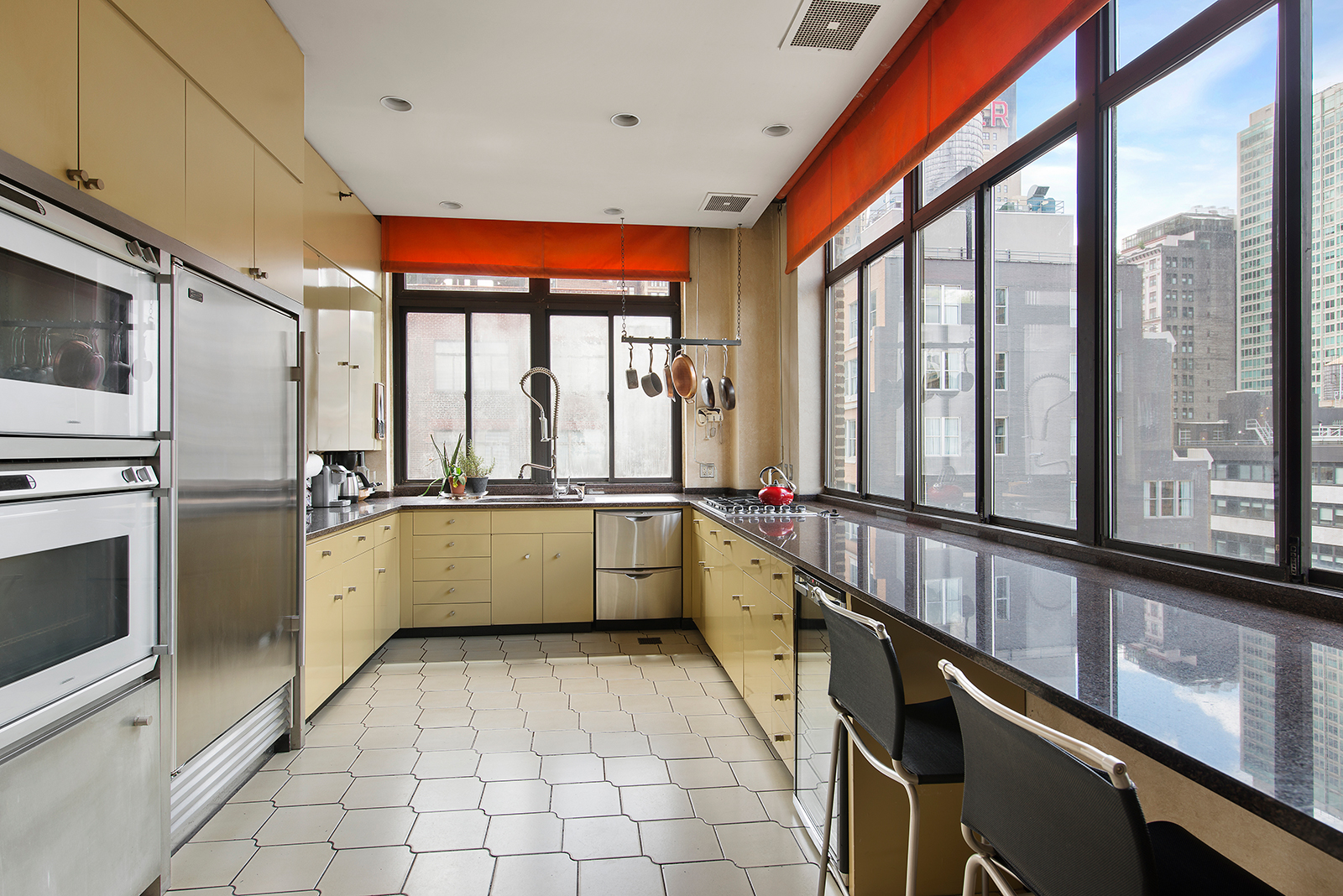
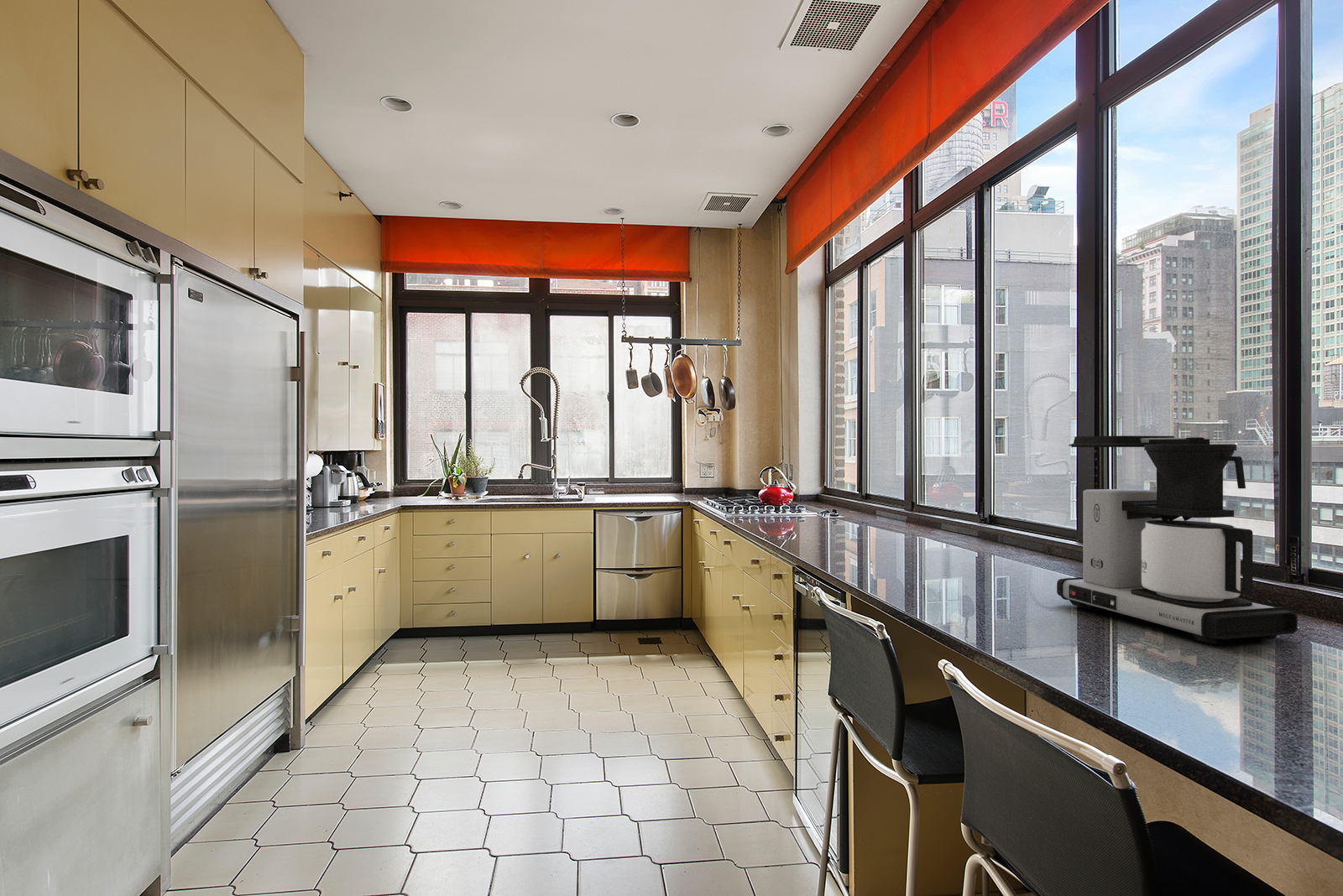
+ coffee maker (1163, 528)
